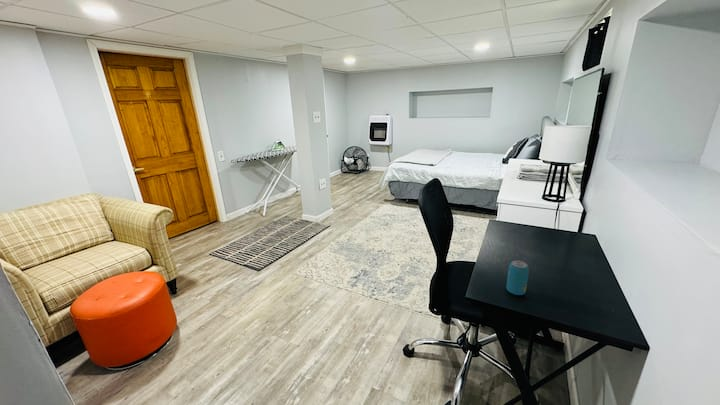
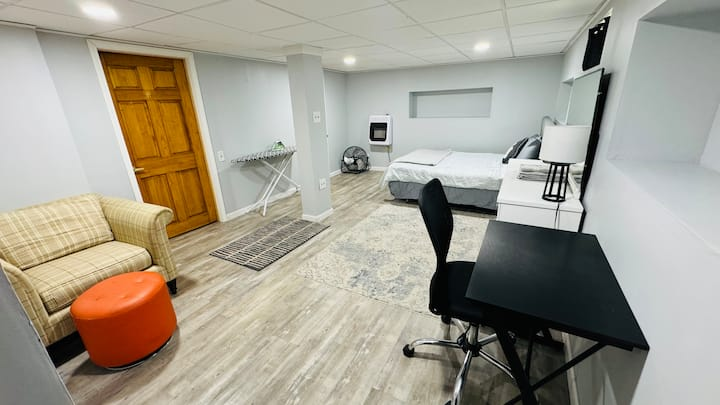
- beverage can (517, 277)
